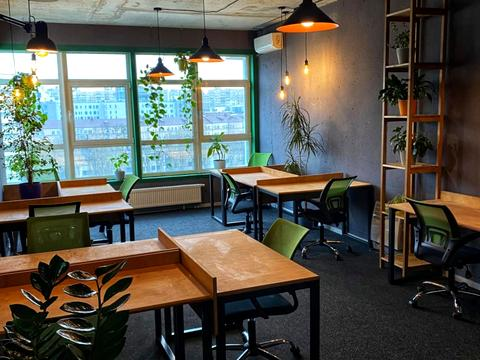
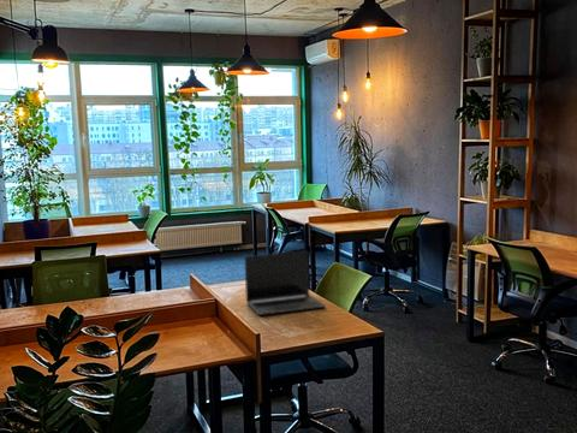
+ laptop (284, 281)
